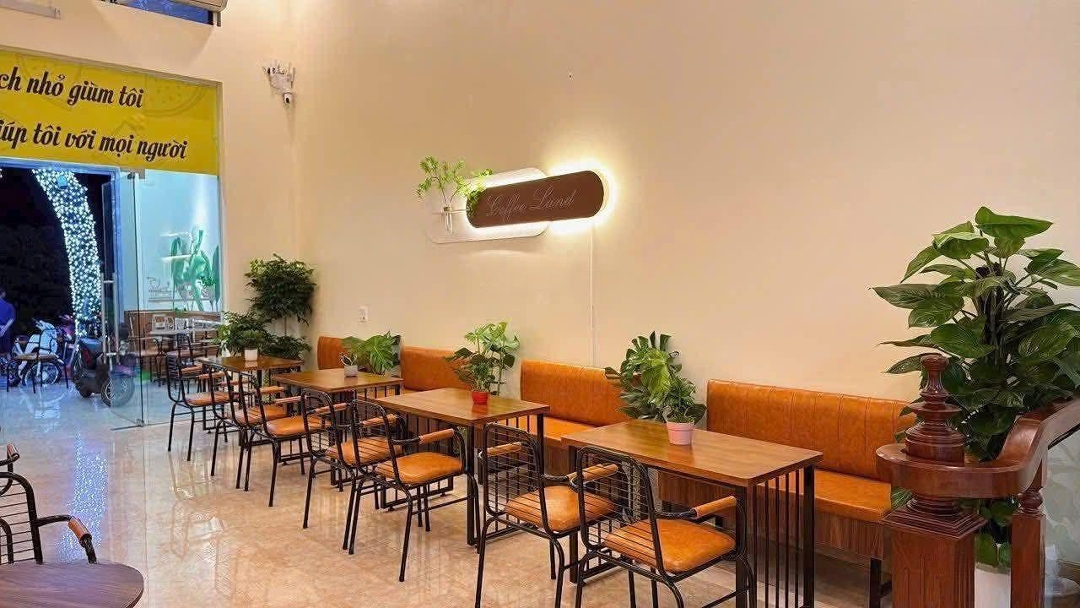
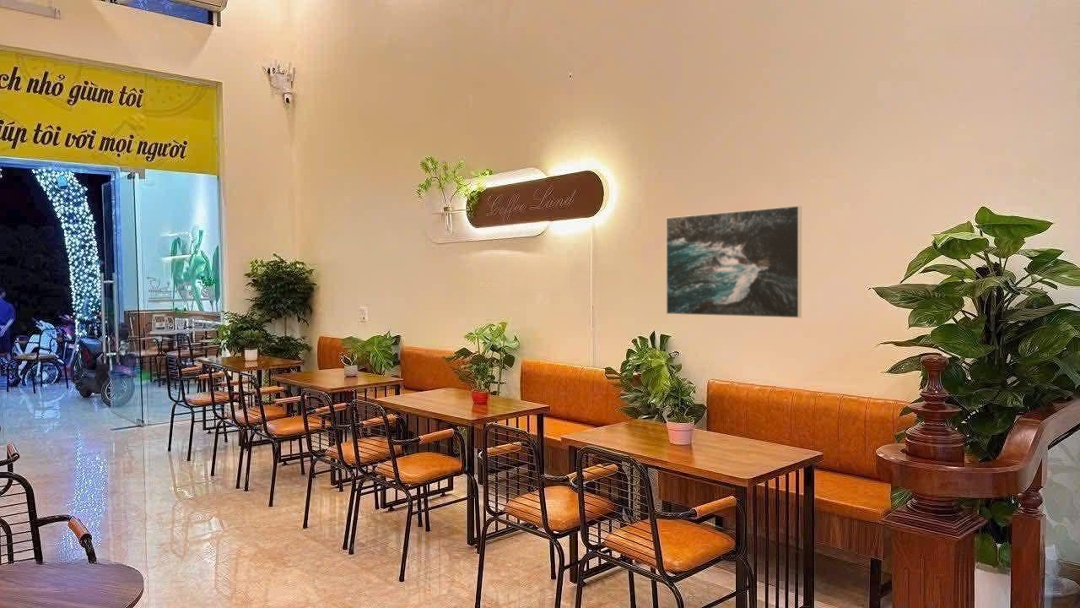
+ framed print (728, 264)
